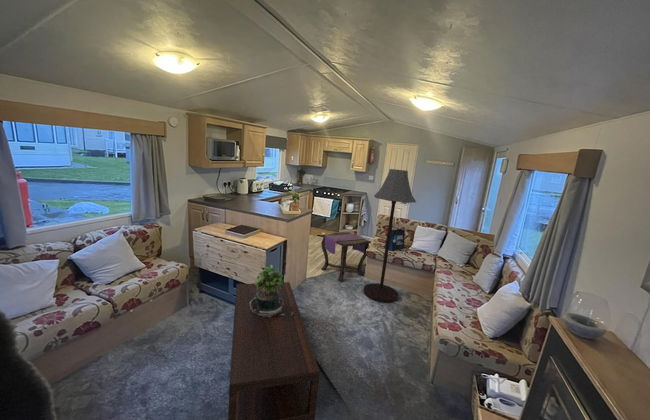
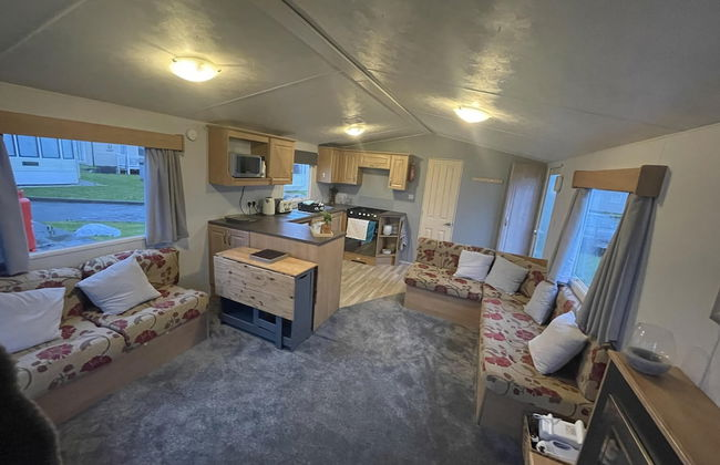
- side table (344, 255)
- coffee table (267, 341)
- potted plant (271, 288)
- floor lamp (389, 234)
- tote bag (396, 236)
